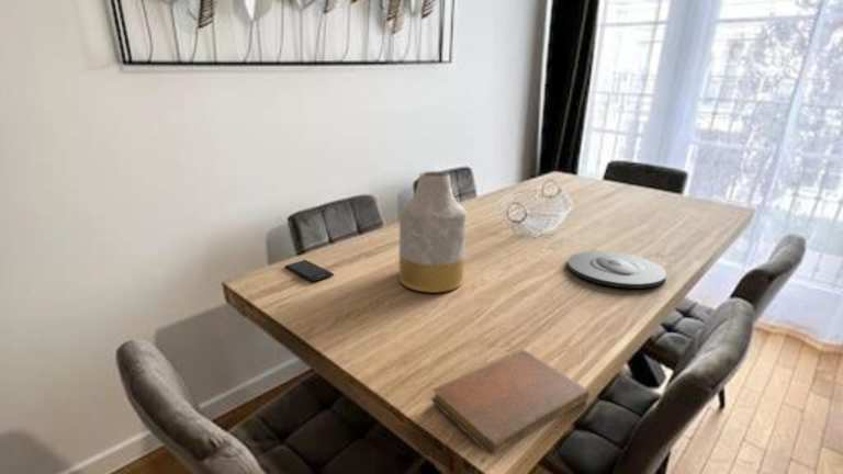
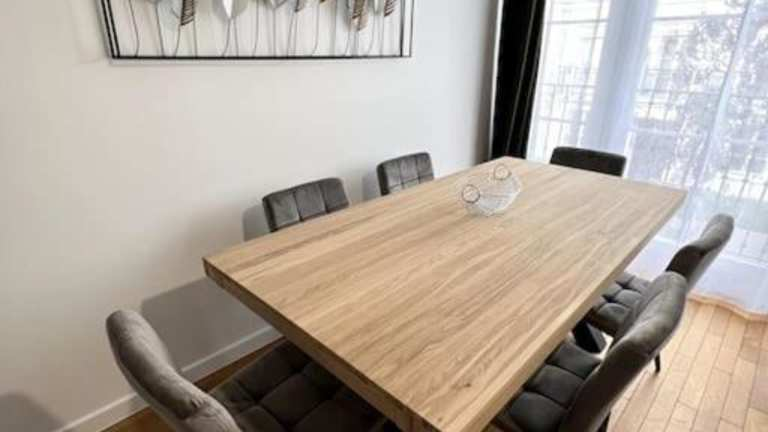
- vase (432, 228)
- notebook (510, 395)
- plate (616, 264)
- smartphone (308, 270)
